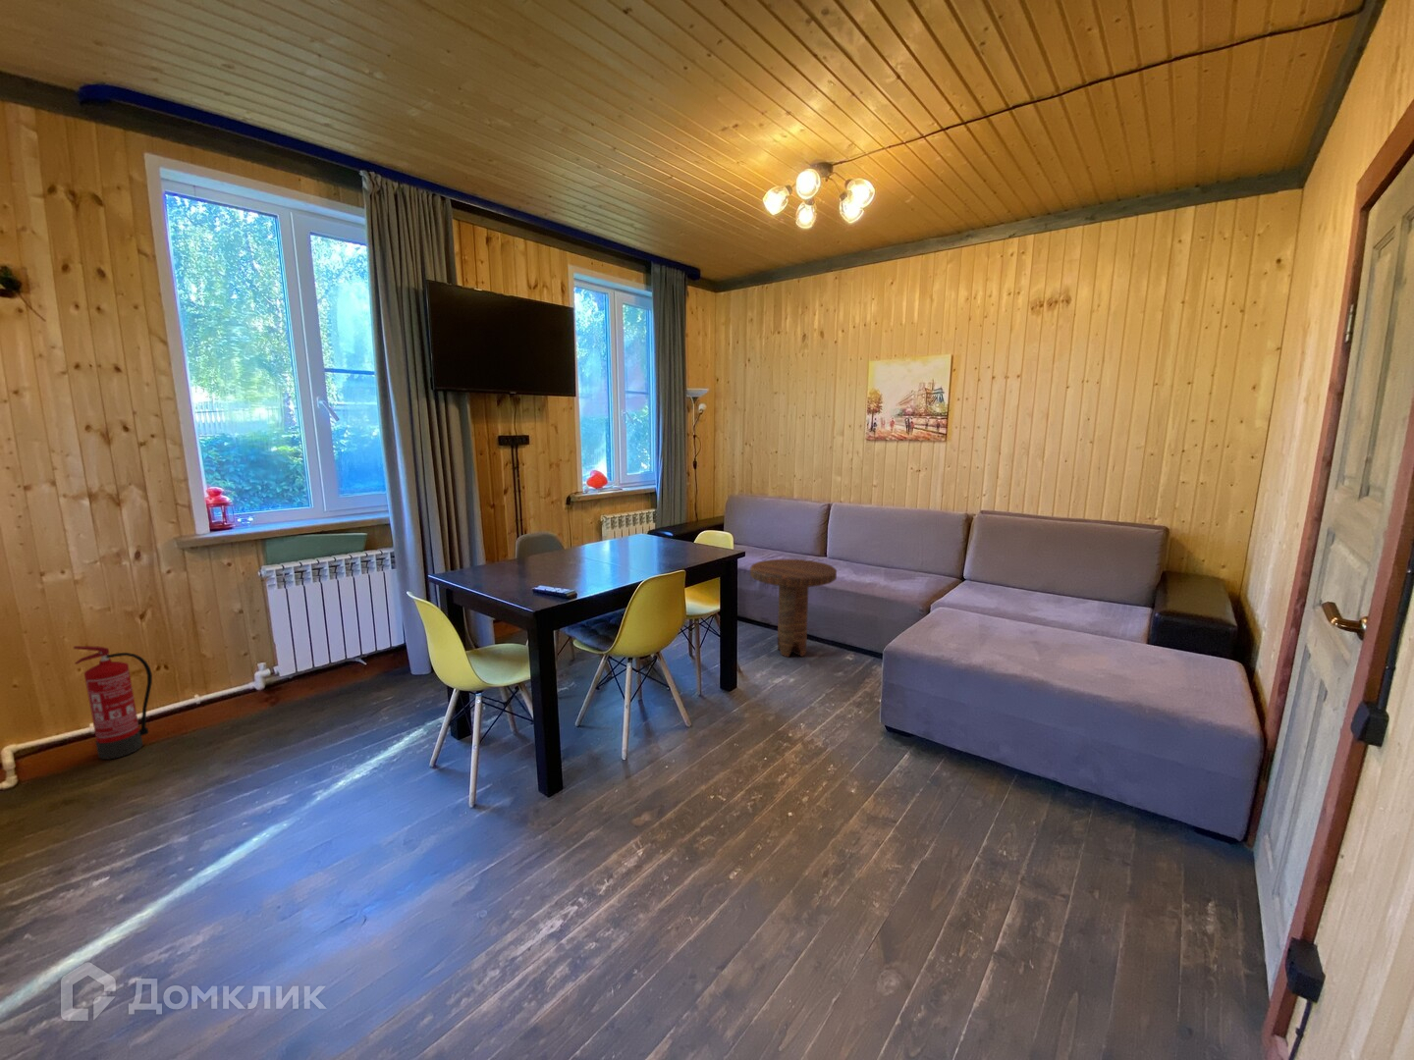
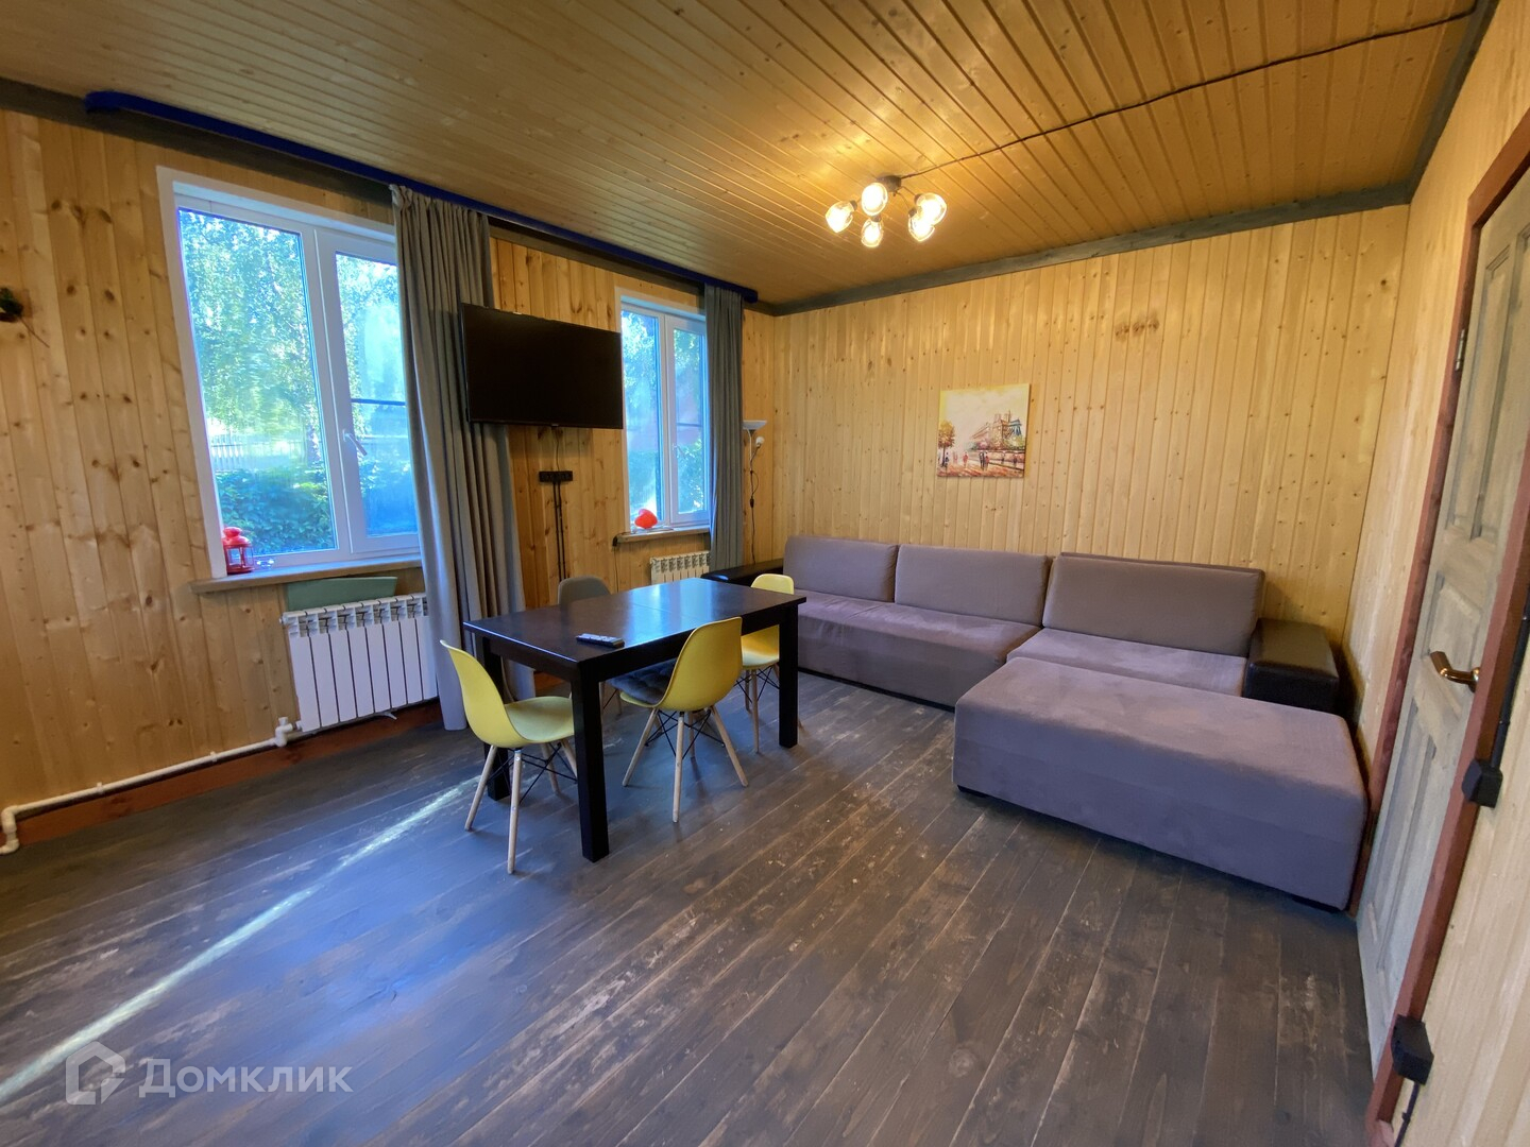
- fire extinguisher (119, 695)
- side table (792, 609)
